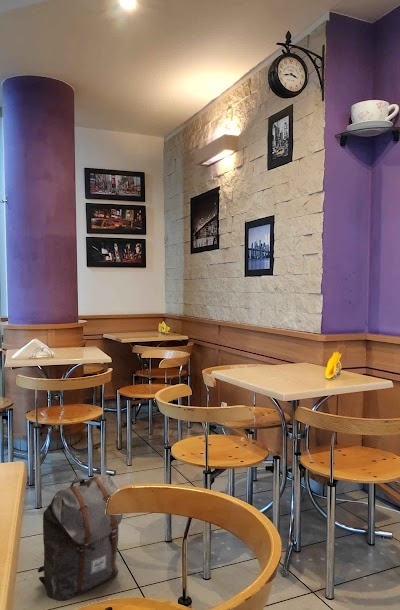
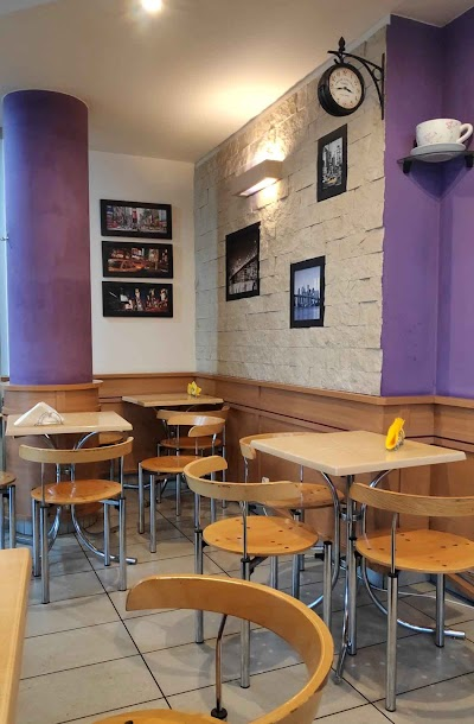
- backpack (81, 528)
